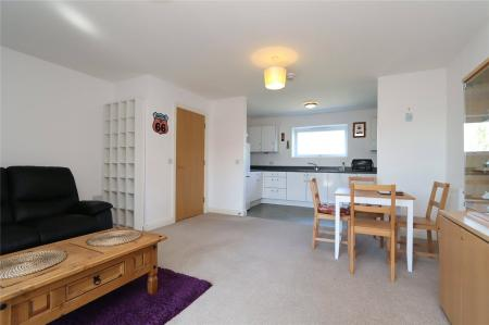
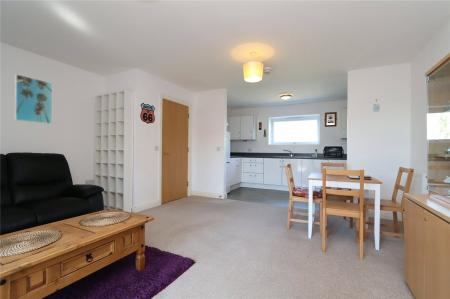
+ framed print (34, 100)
